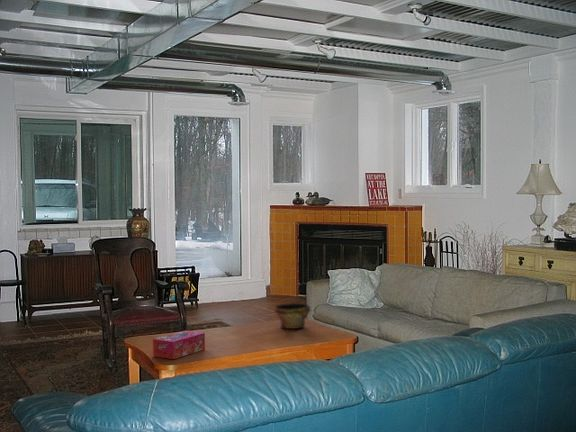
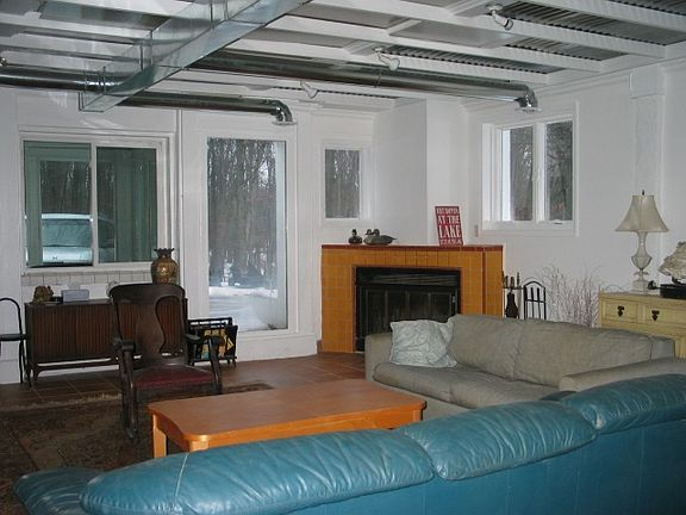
- bowl (292, 316)
- tissue box (179, 344)
